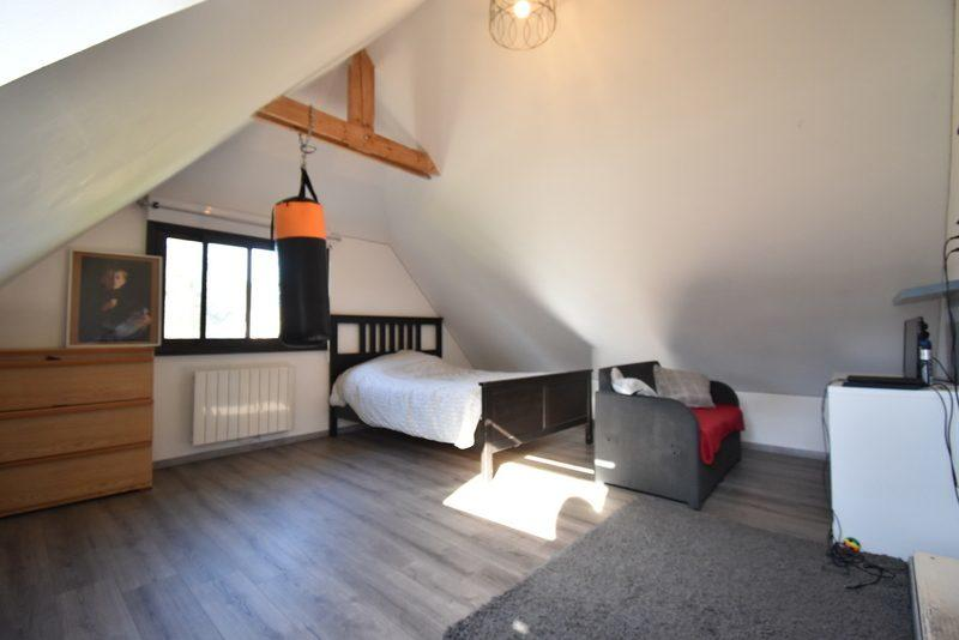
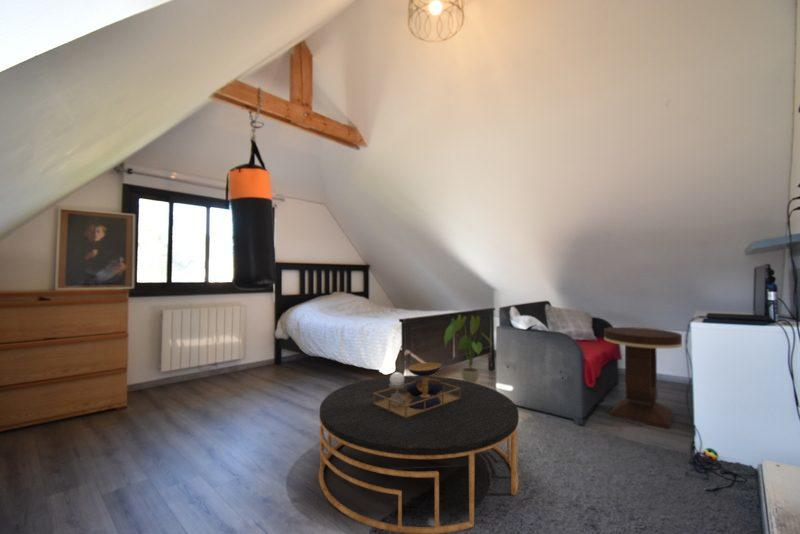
+ side table (641, 373)
+ house plant (467, 358)
+ coffee table (417, 415)
